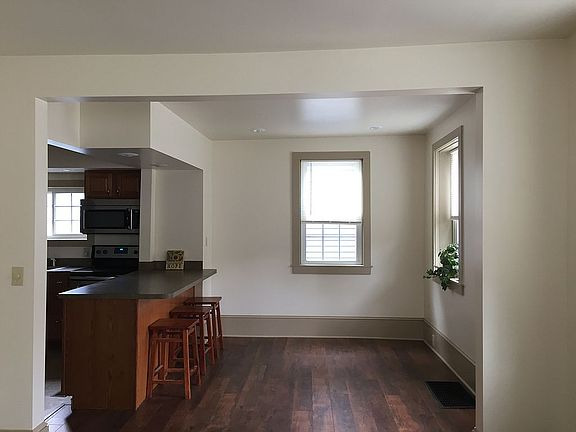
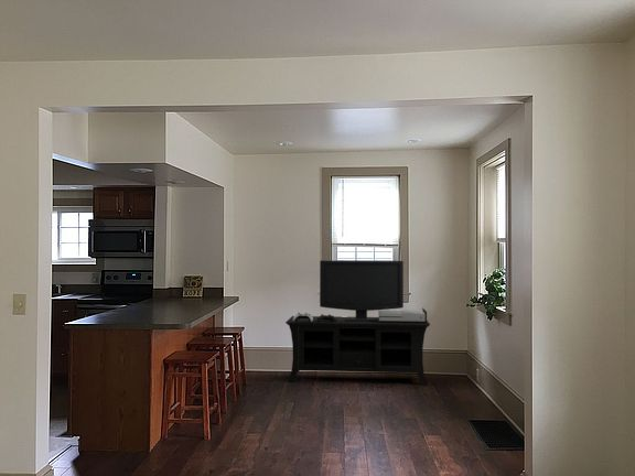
+ media console (357, 318)
